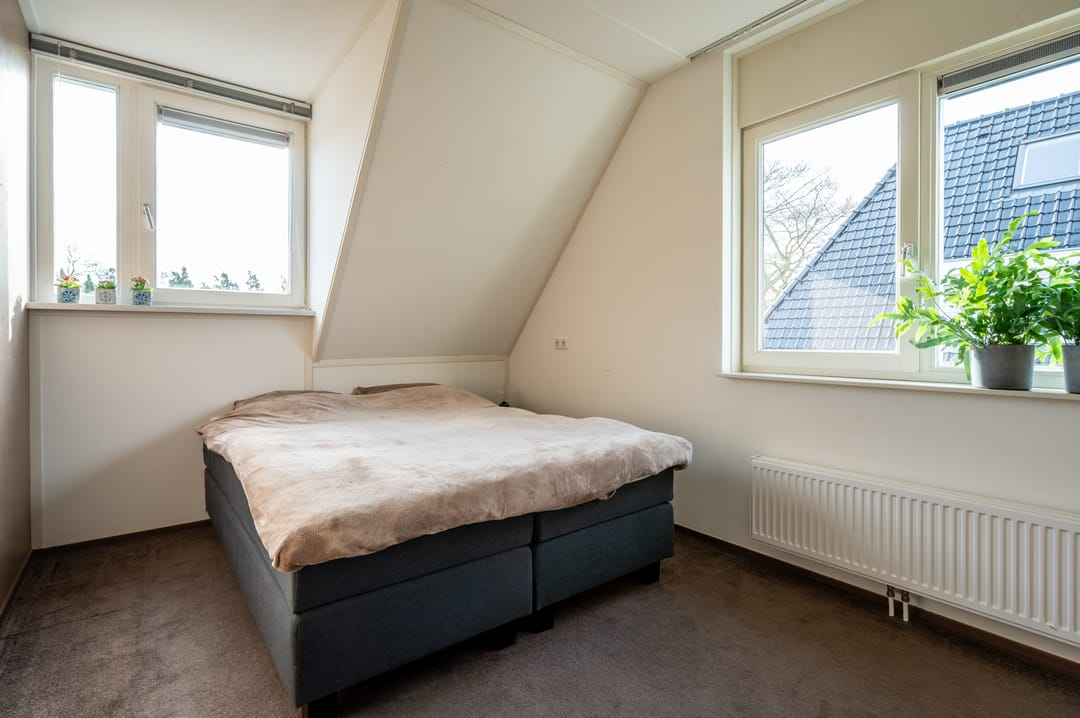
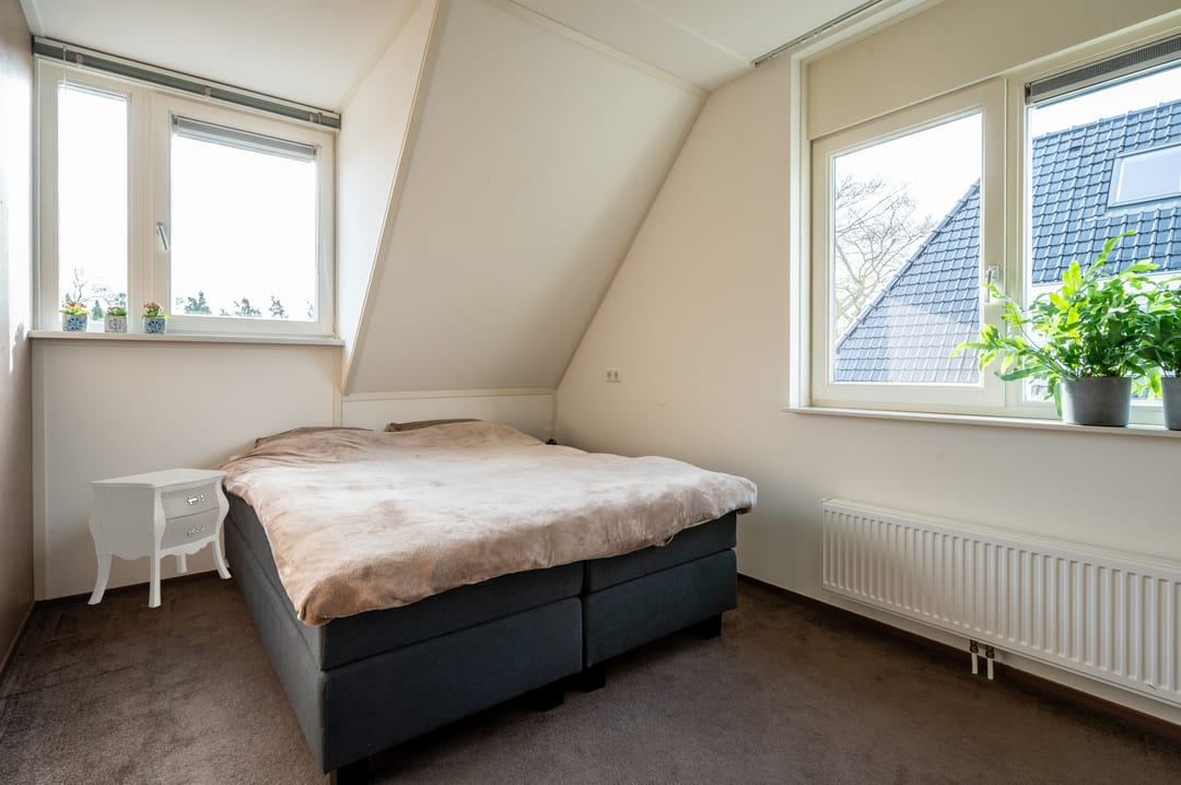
+ nightstand (166, 554)
